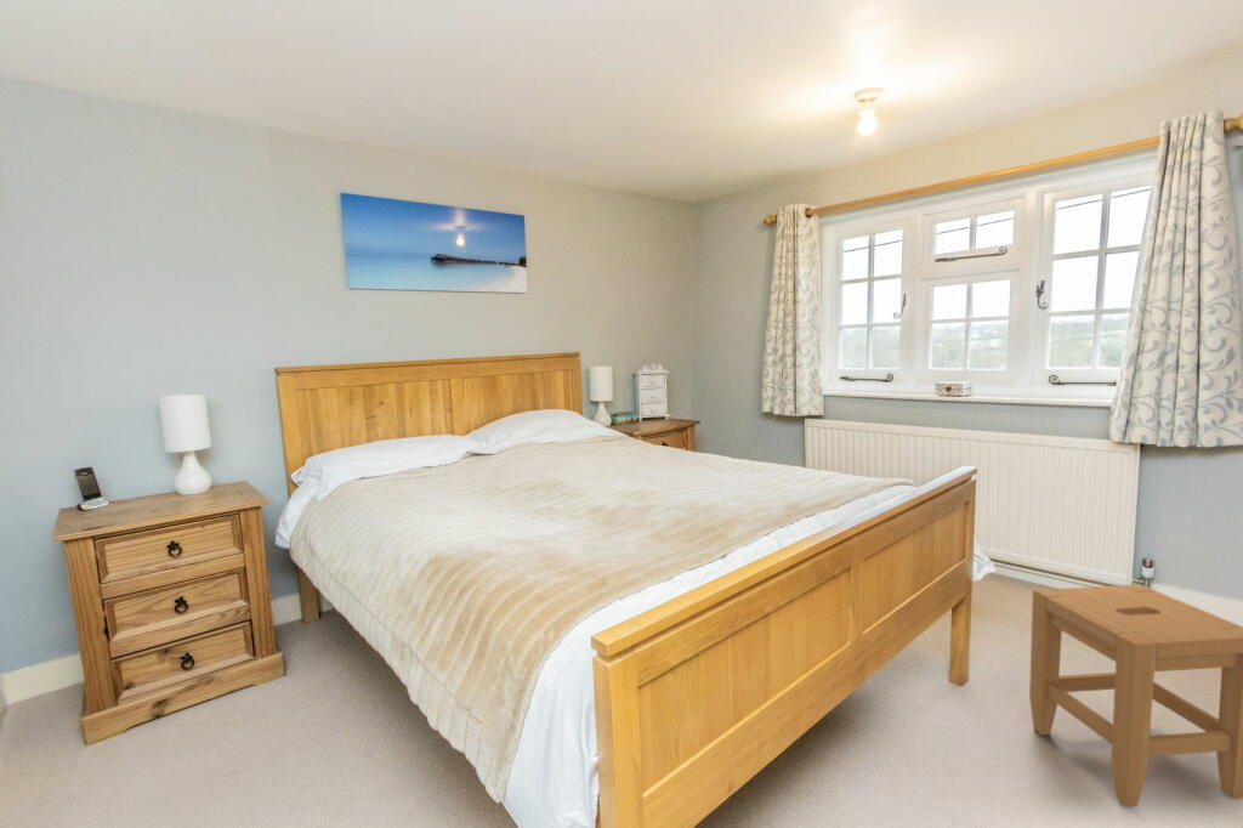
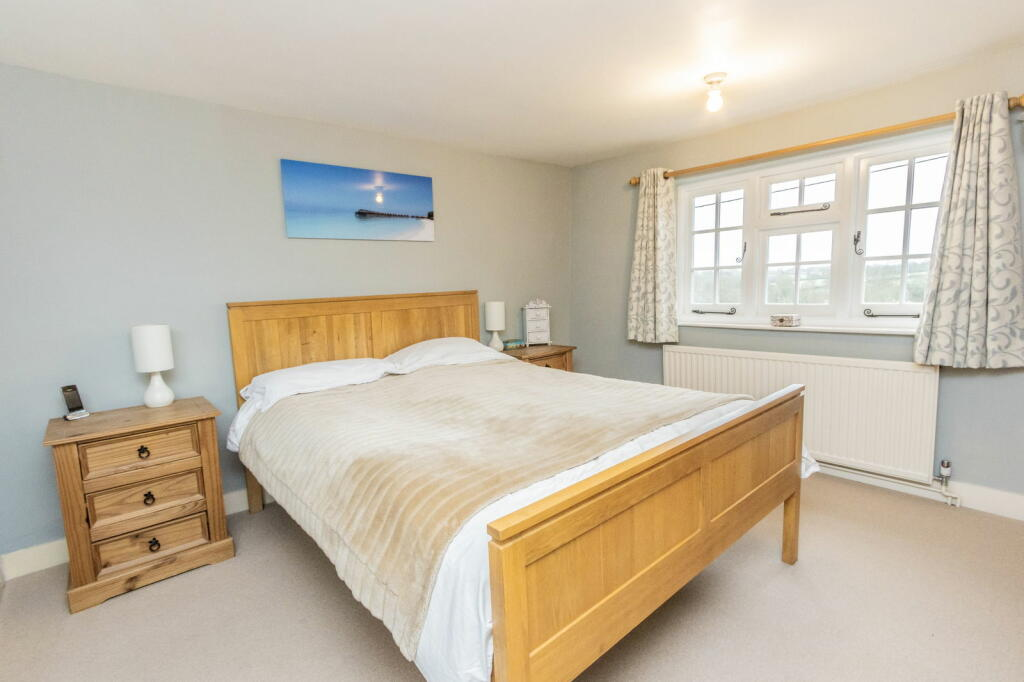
- stool (1134, 686)
